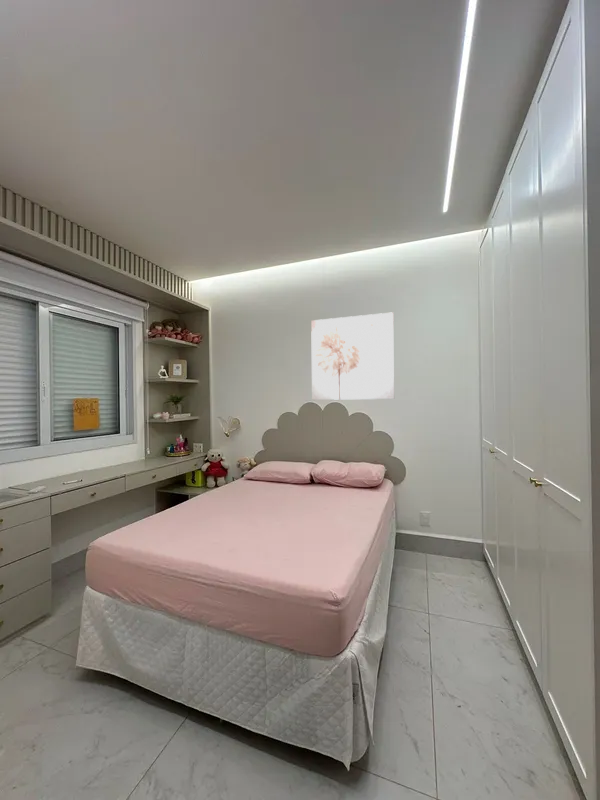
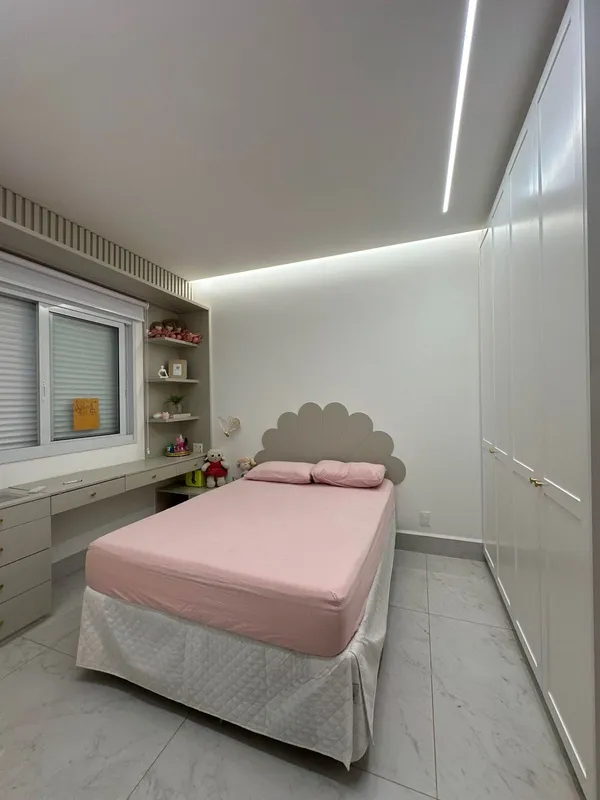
- wall art (351, 358)
